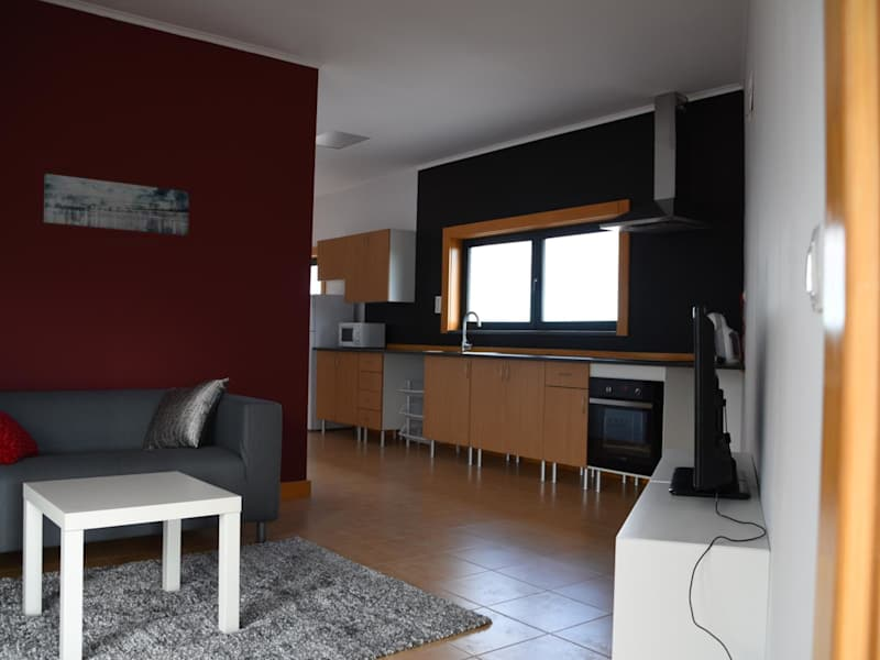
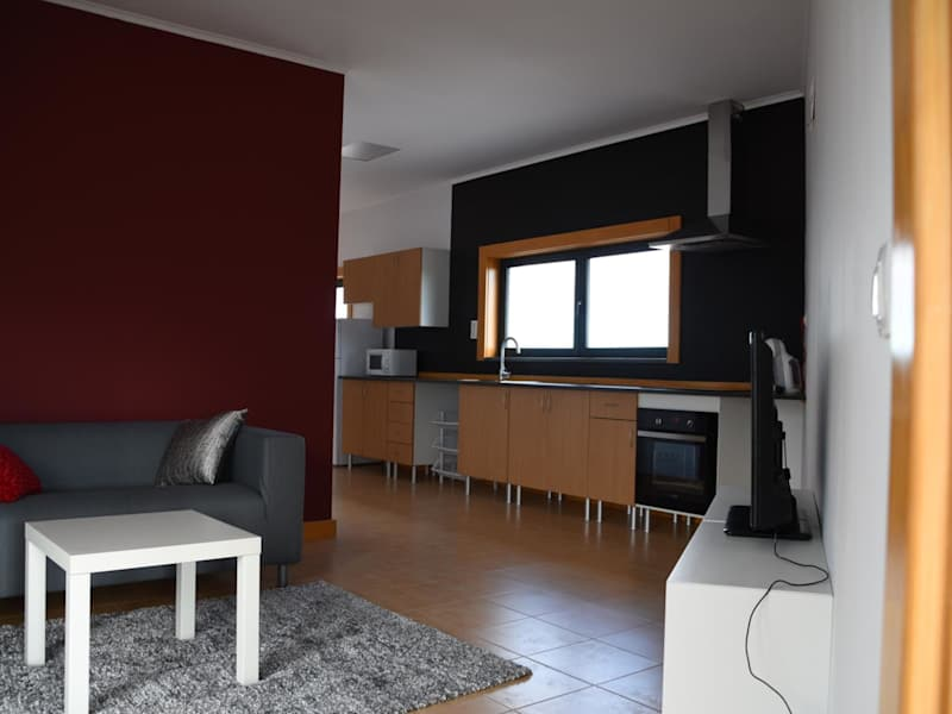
- wall art (120, 206)
